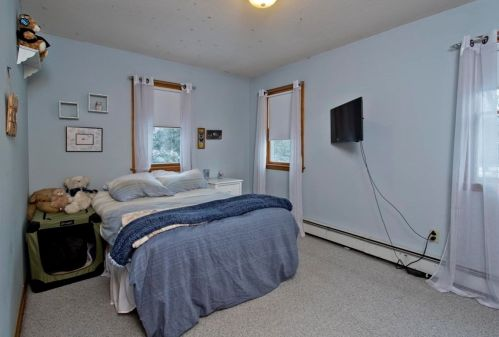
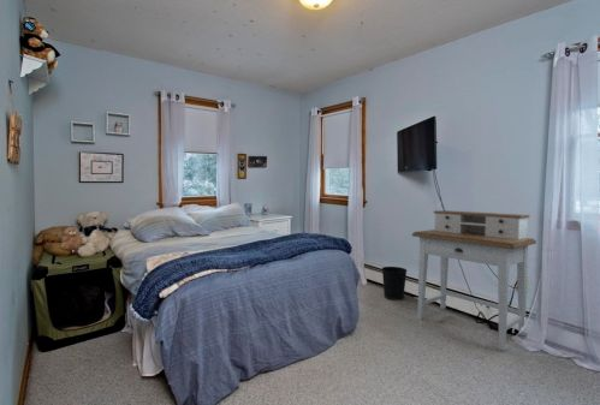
+ desk (470, 261)
+ wastebasket (393, 282)
